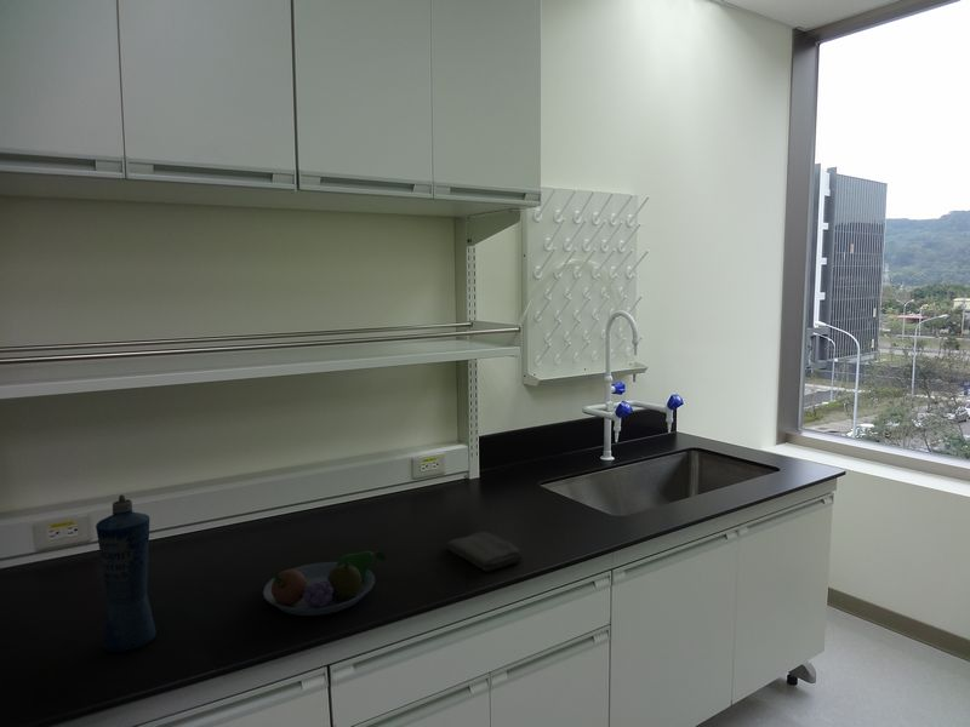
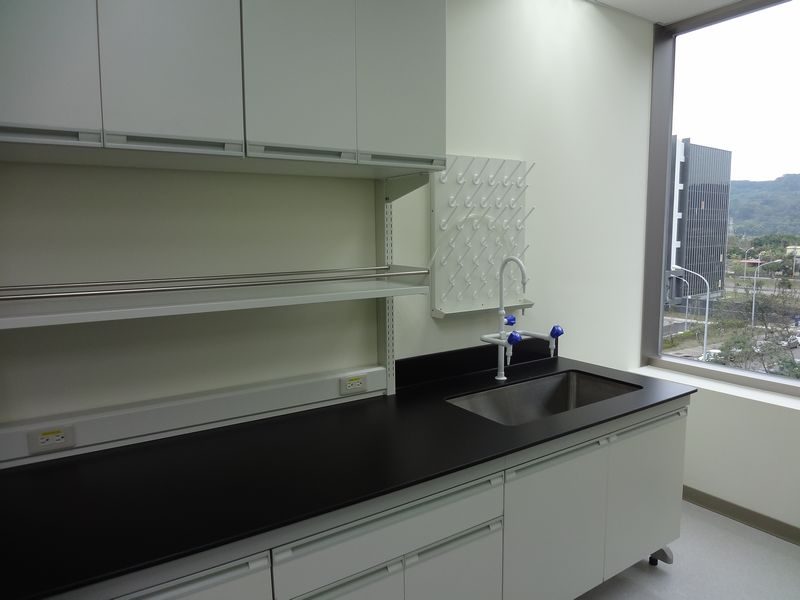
- washcloth (484, 549)
- squeeze bottle (125, 568)
- fruit bowl (324, 573)
